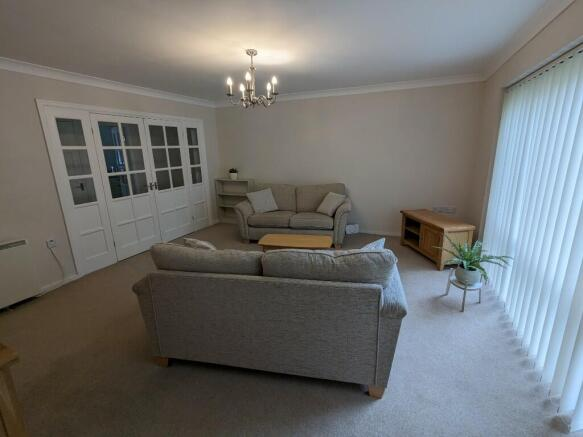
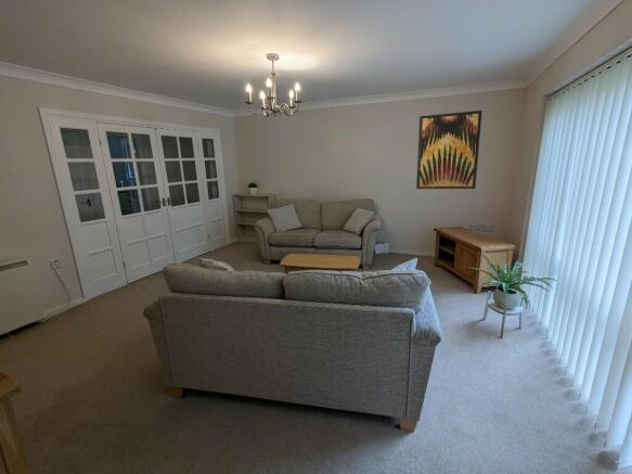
+ wall art (447, 152)
